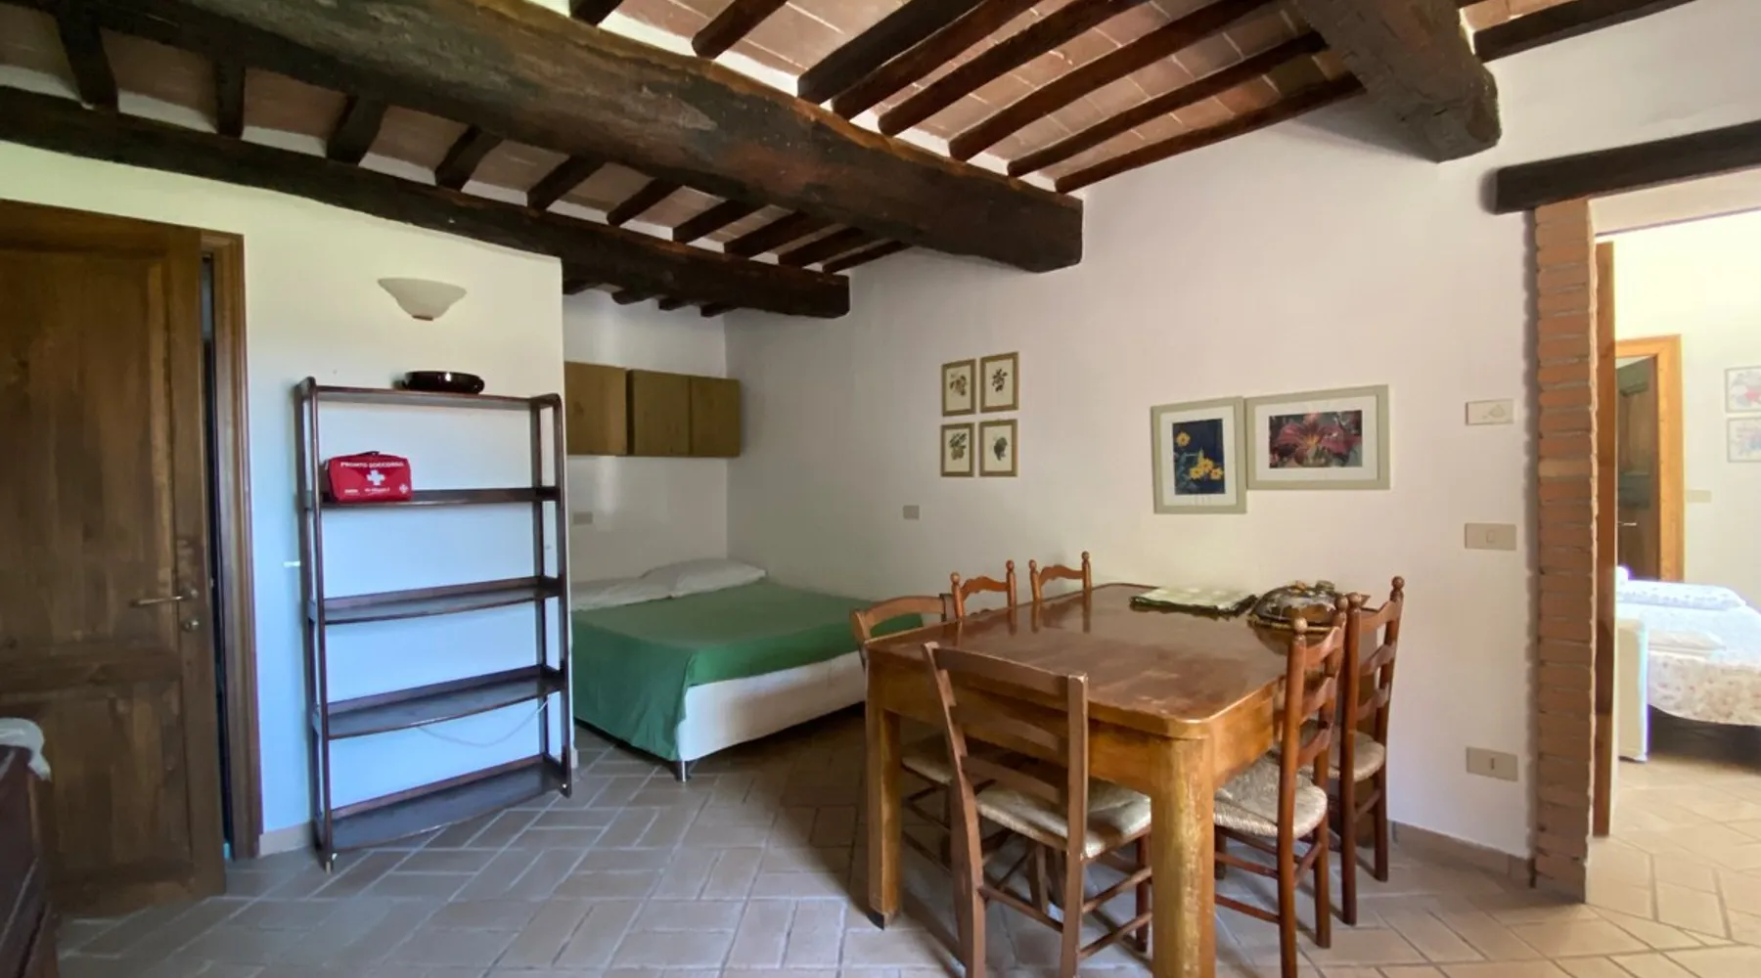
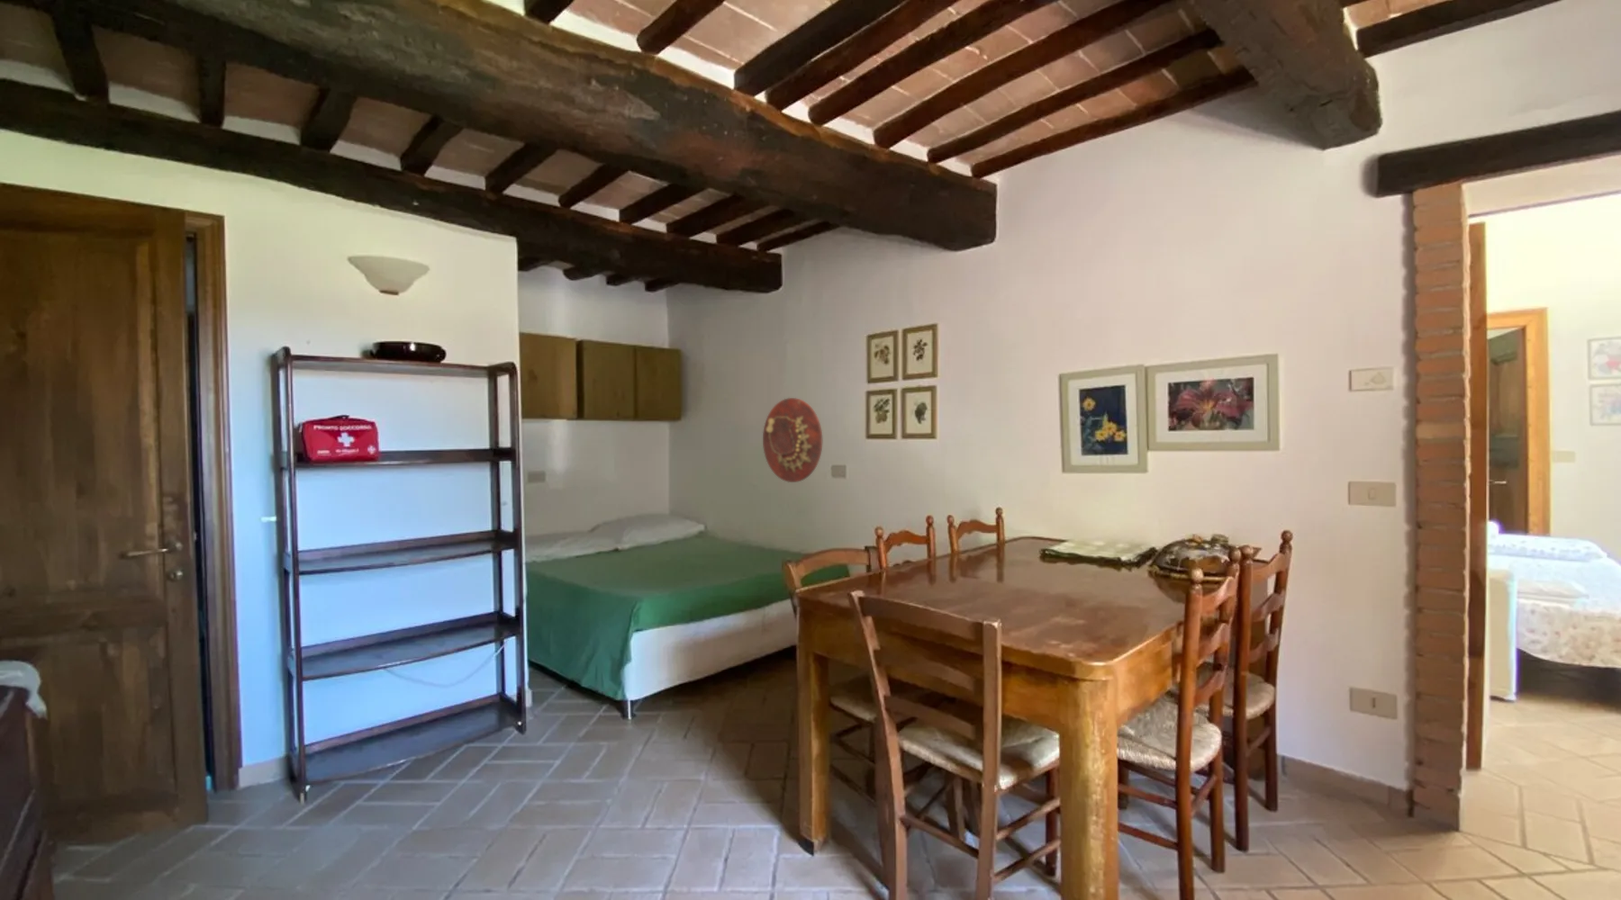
+ decorative platter (789, 440)
